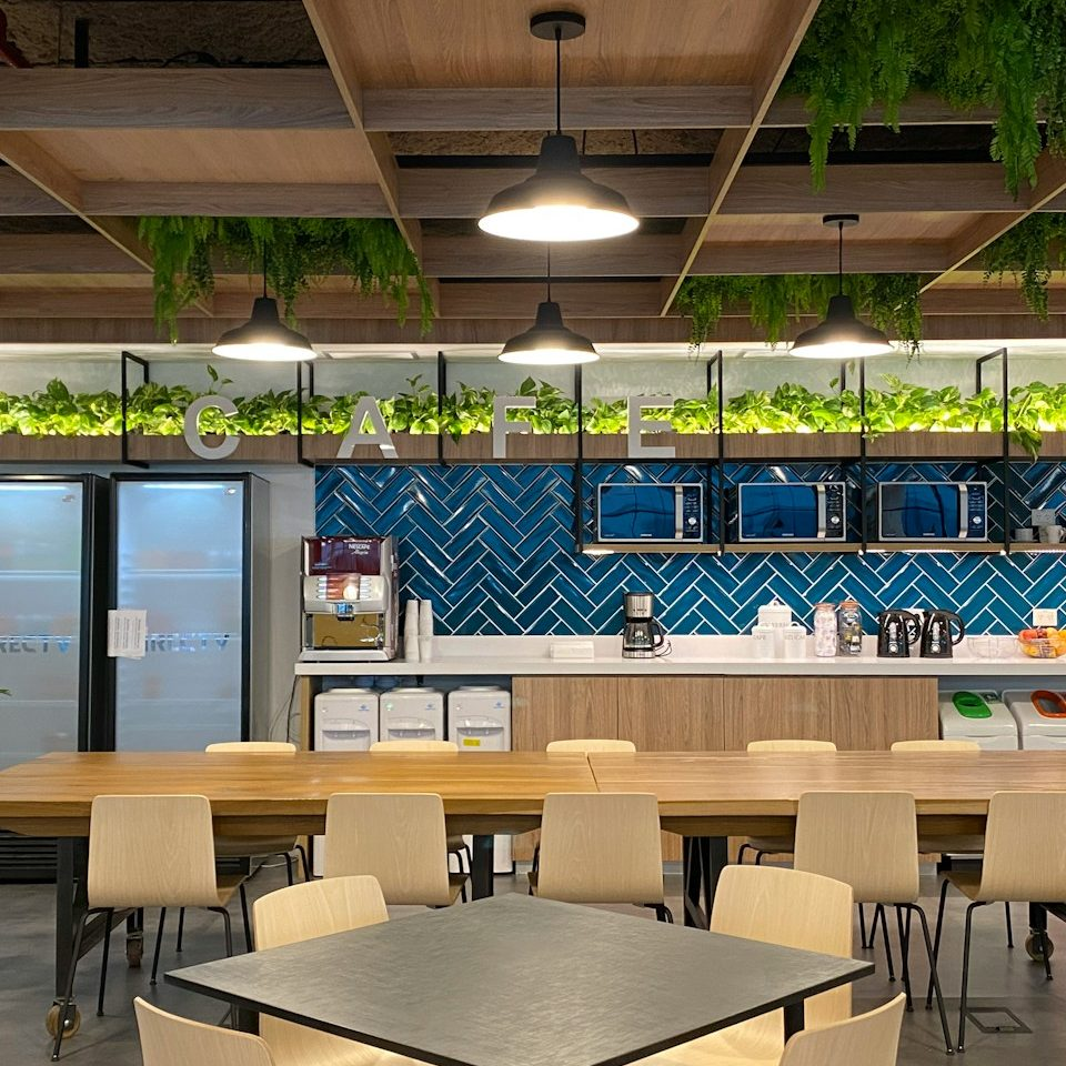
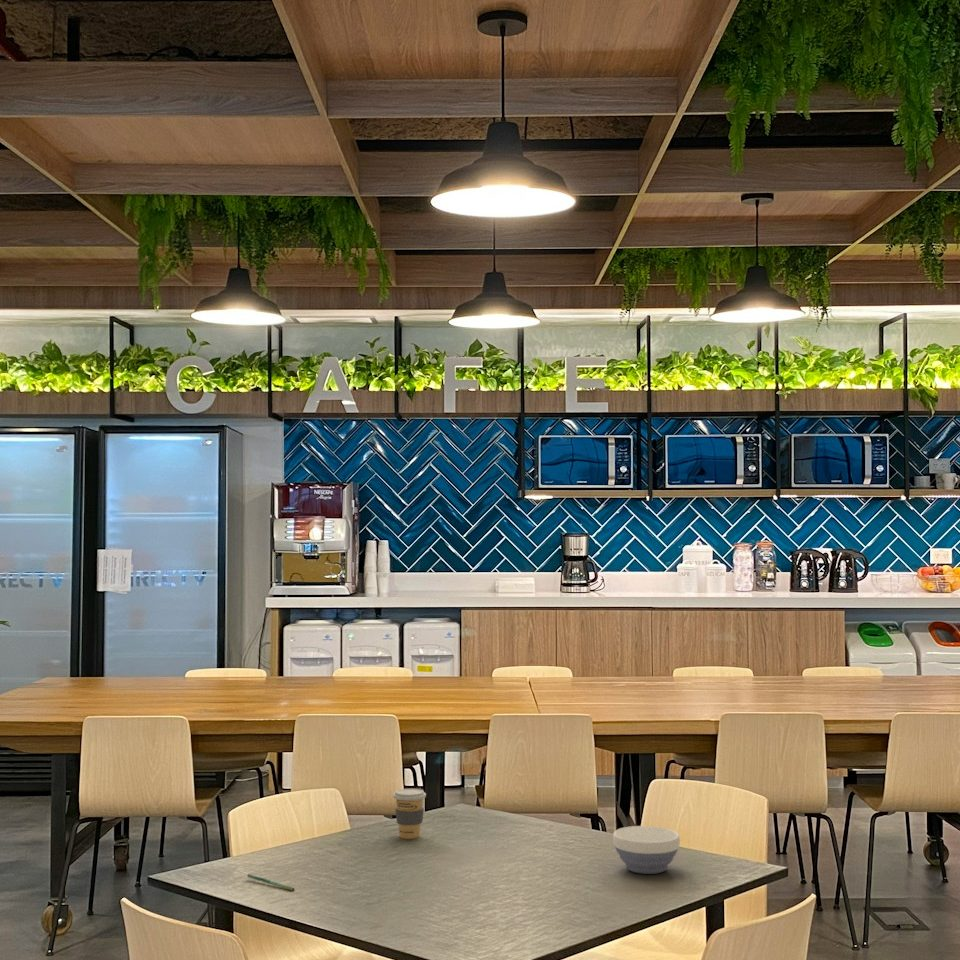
+ bowl (646, 851)
+ coffee cup (409, 813)
+ pen (270, 882)
